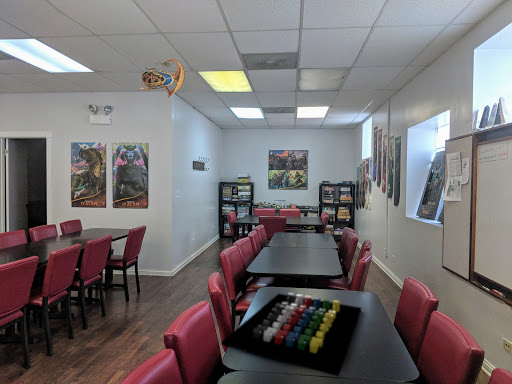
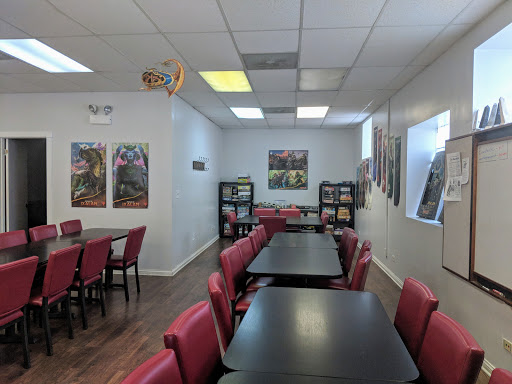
- board game (300, 317)
